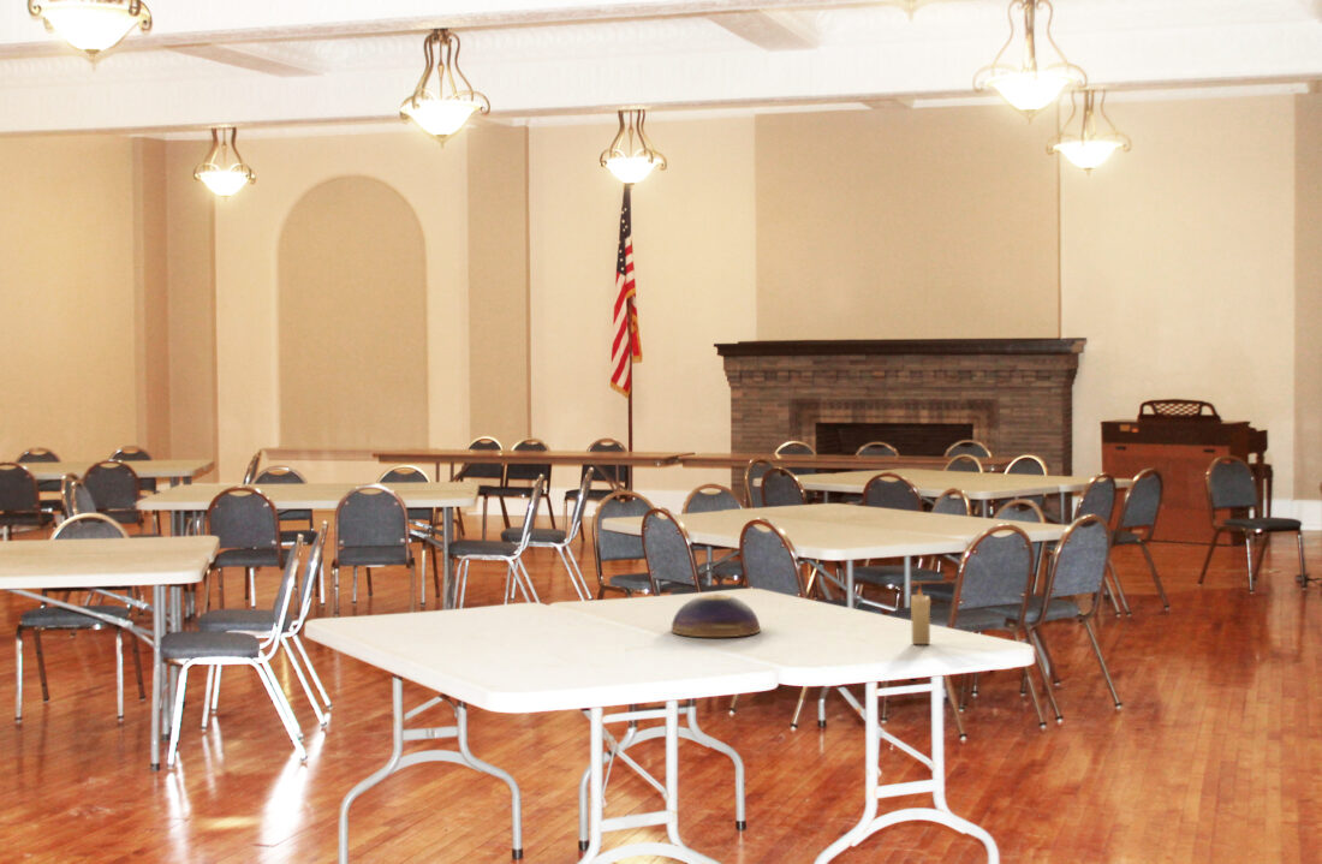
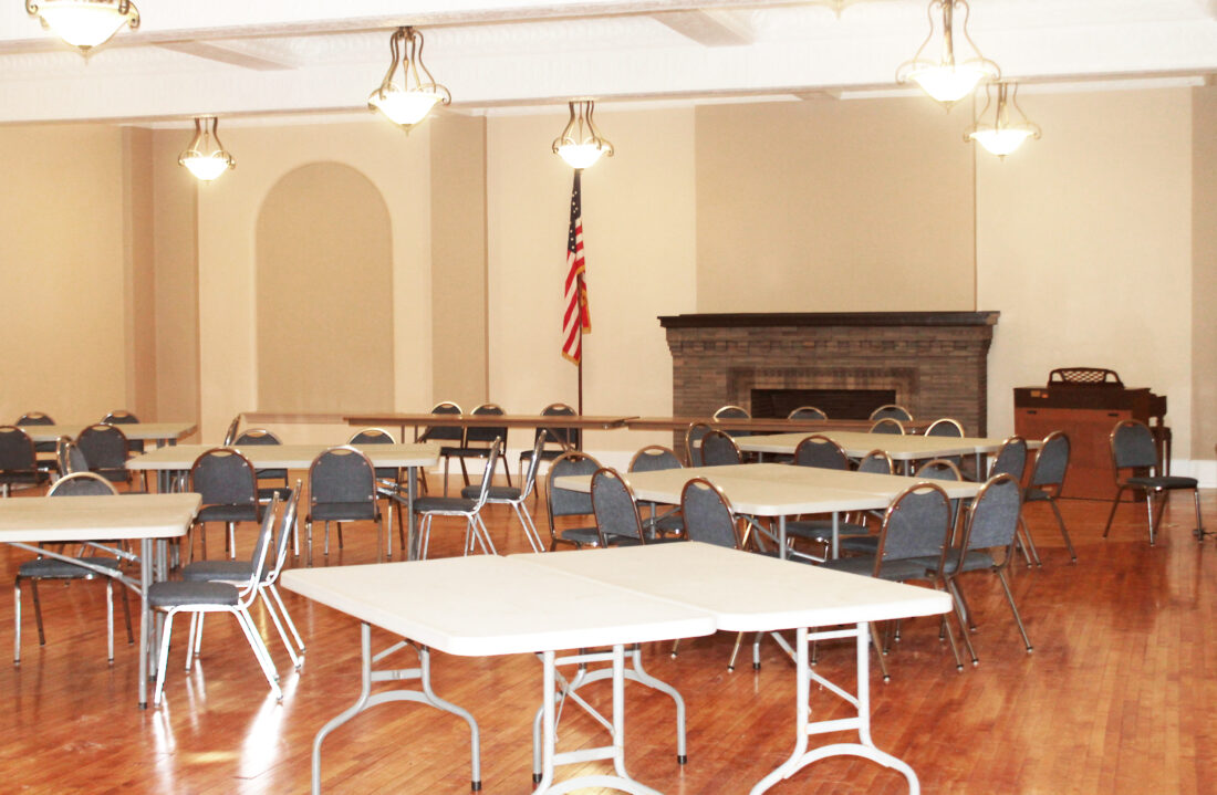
- decorative bowl (715, 612)
- candle (921, 614)
